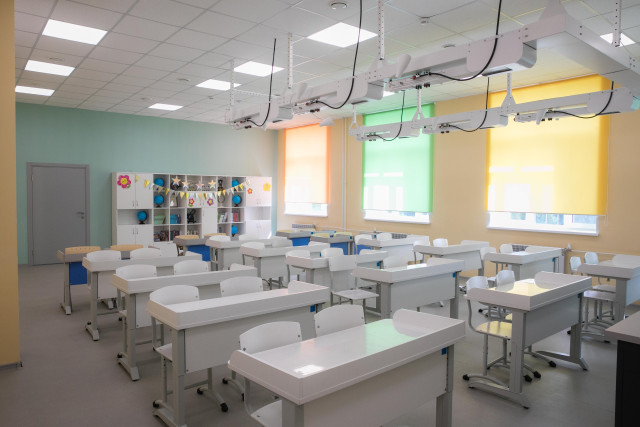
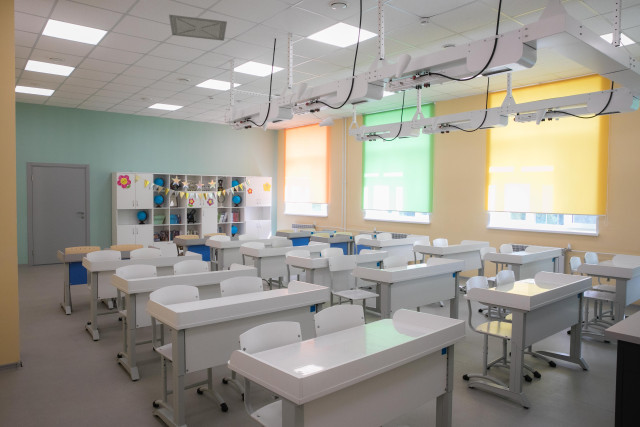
+ ceiling vent (198, 28)
